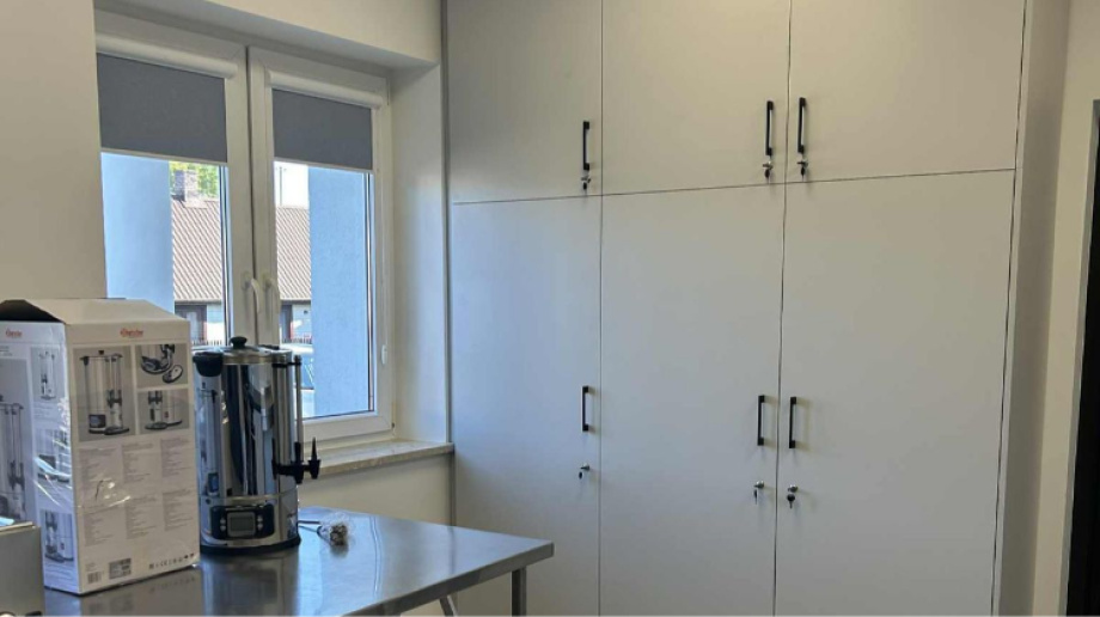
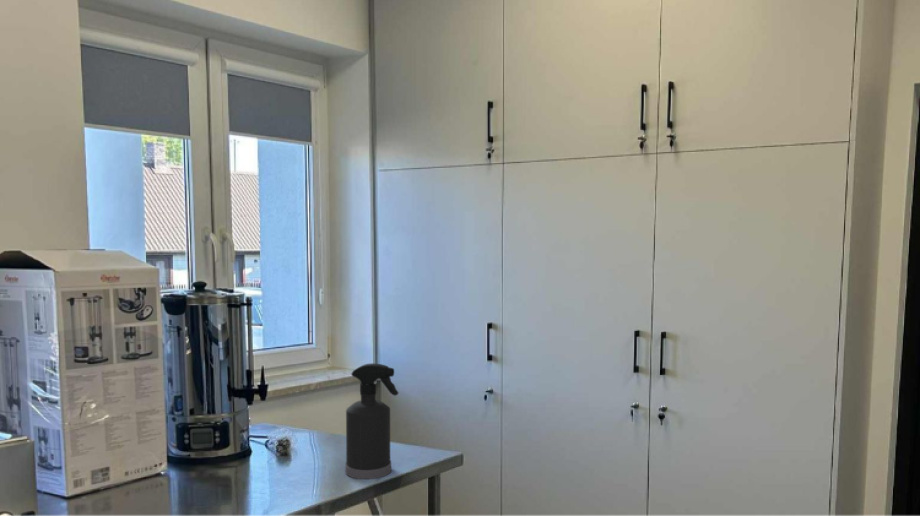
+ spray bottle (369, 417)
